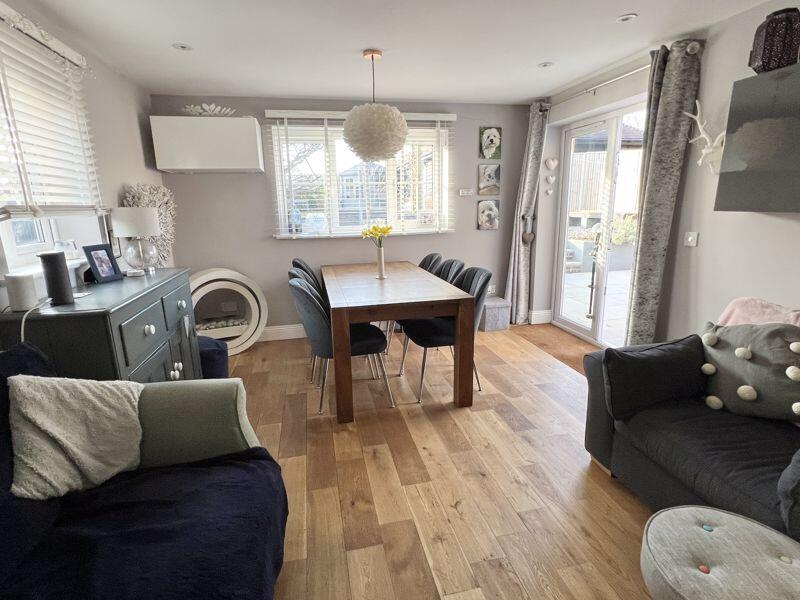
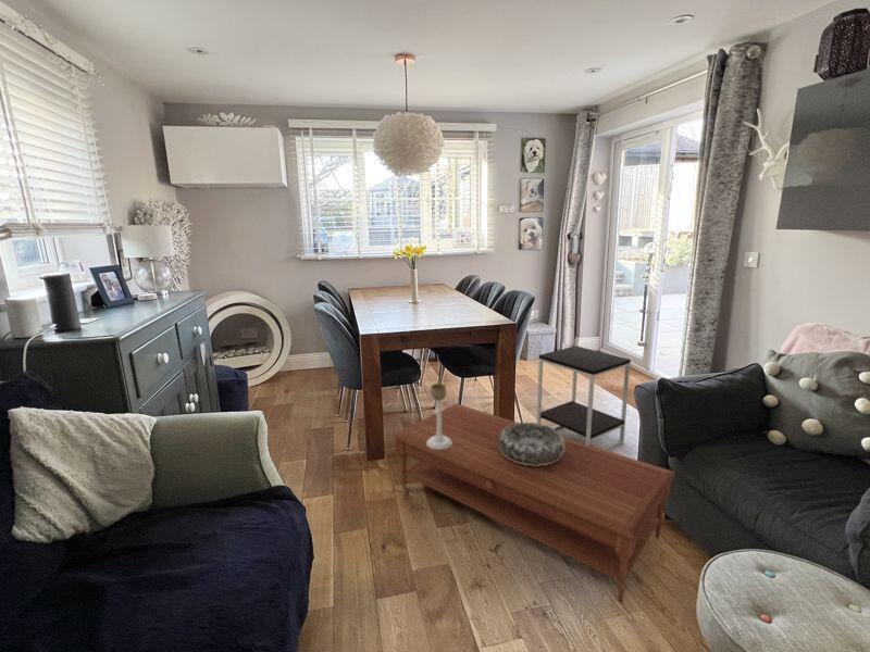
+ side table (579, 403)
+ decorative bowl (531, 442)
+ coffee table (520, 481)
+ candle holder (438, 414)
